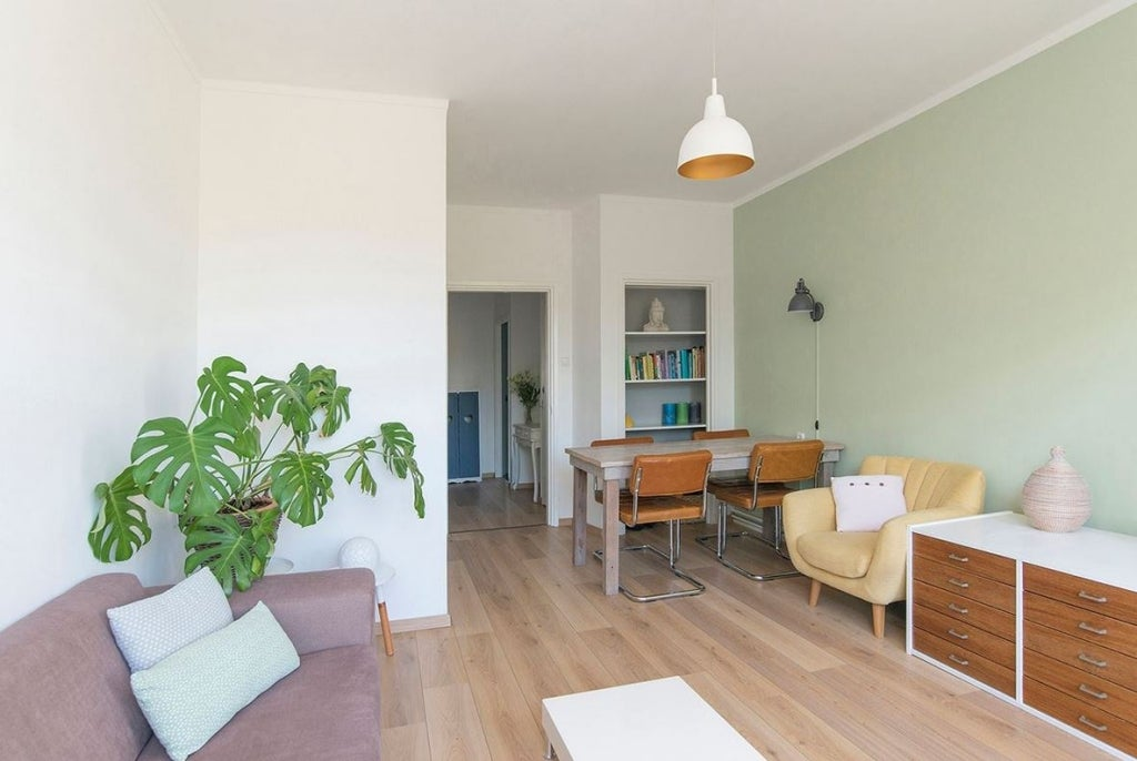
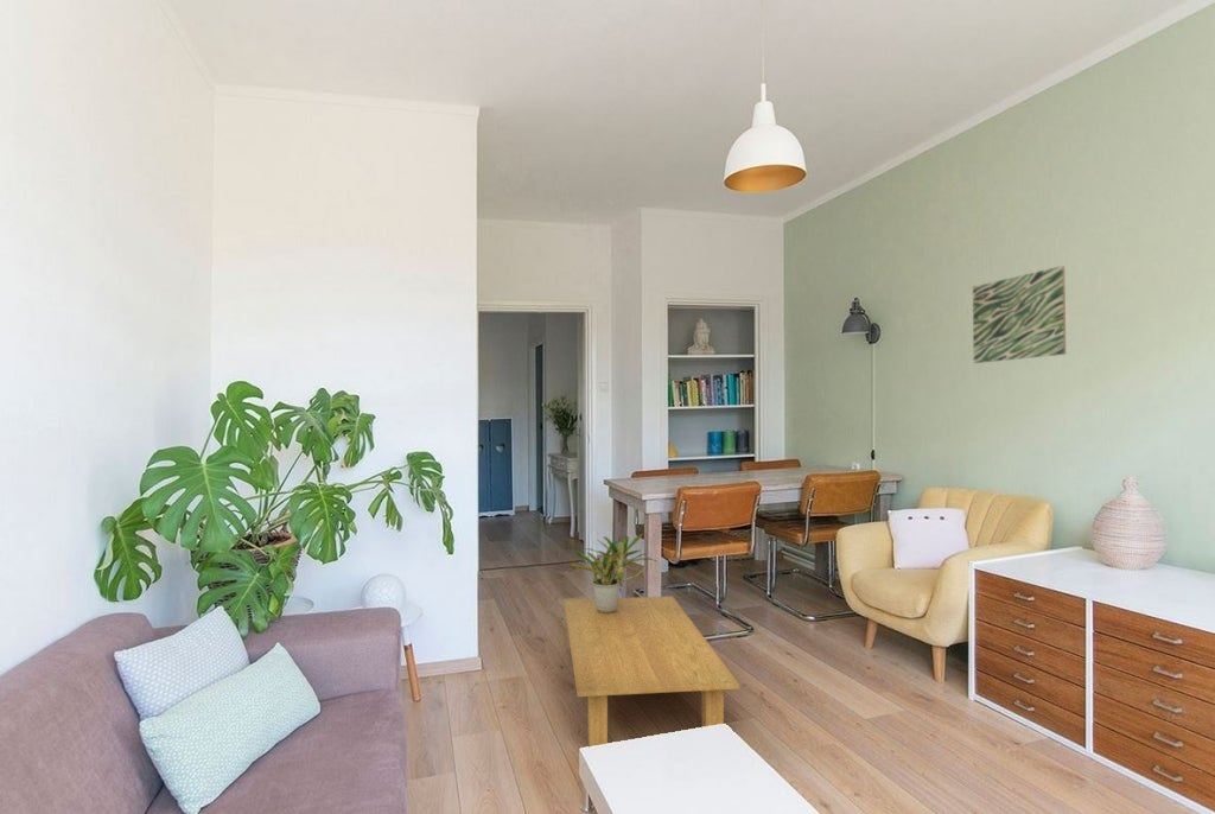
+ potted plant (612, 571)
+ coffee table (635, 660)
+ wall art (1016, 318)
